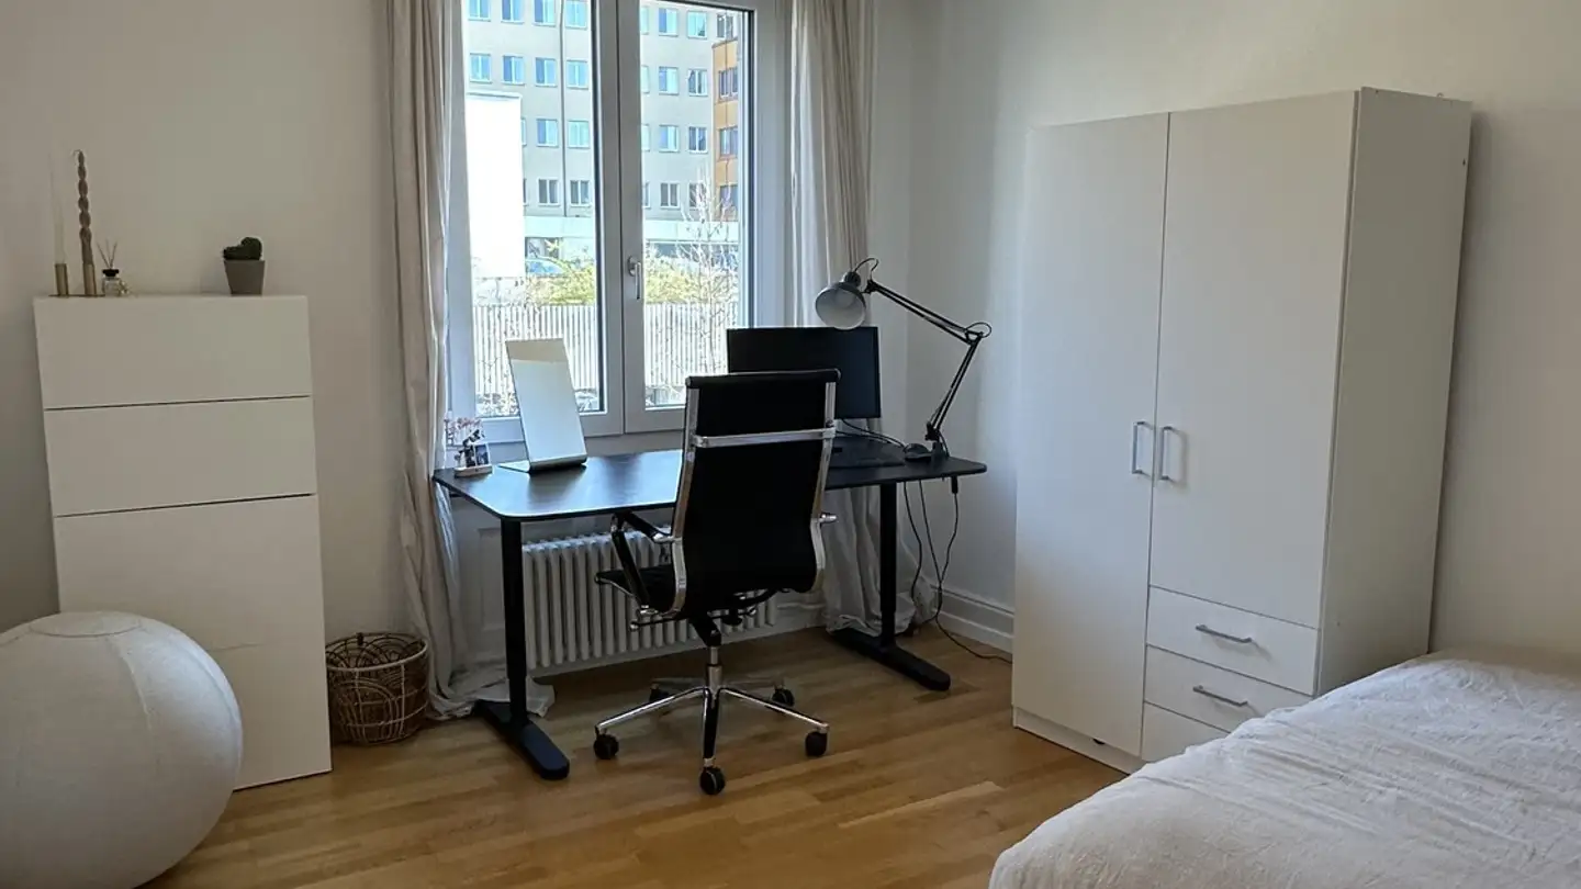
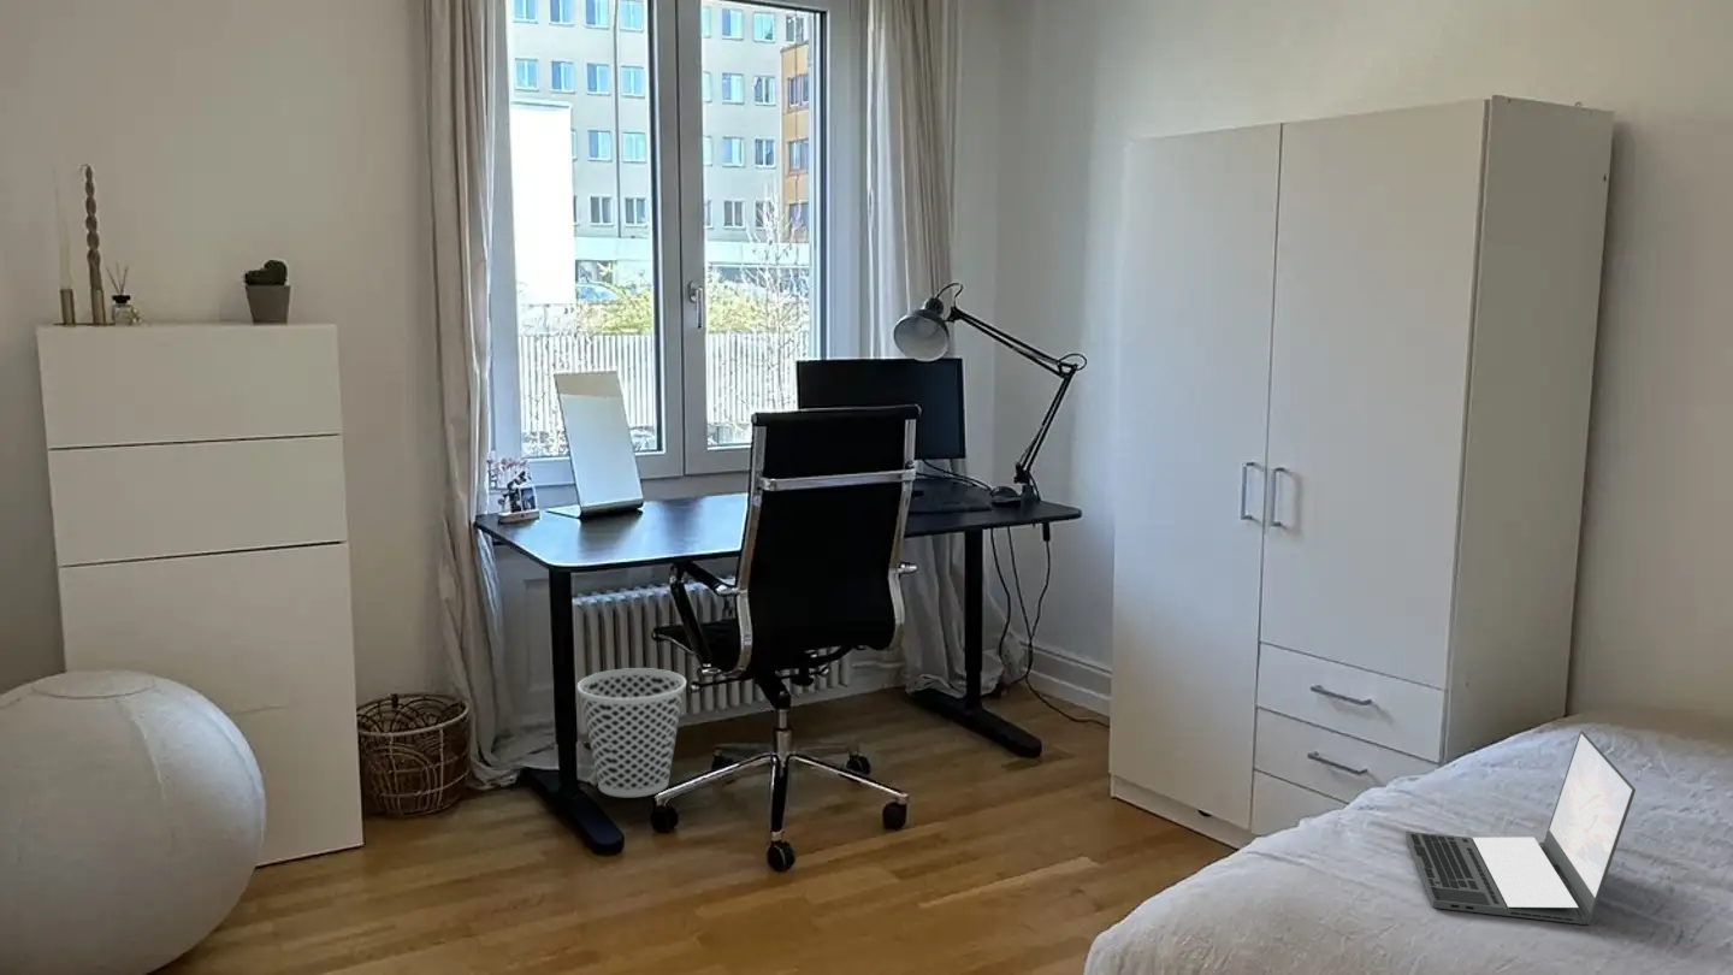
+ laptop (1510, 838)
+ wastebasket (632, 733)
